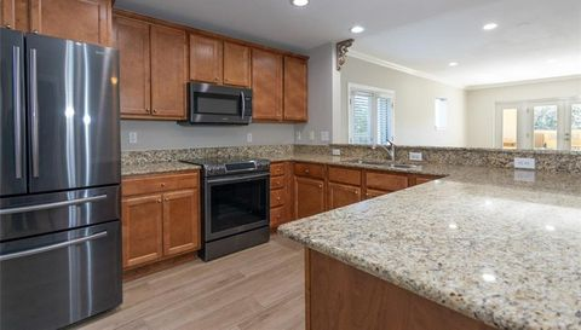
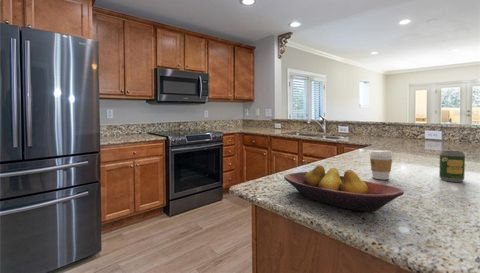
+ coffee cup (380, 164)
+ fruit bowl (335, 183)
+ soda can (451, 165)
